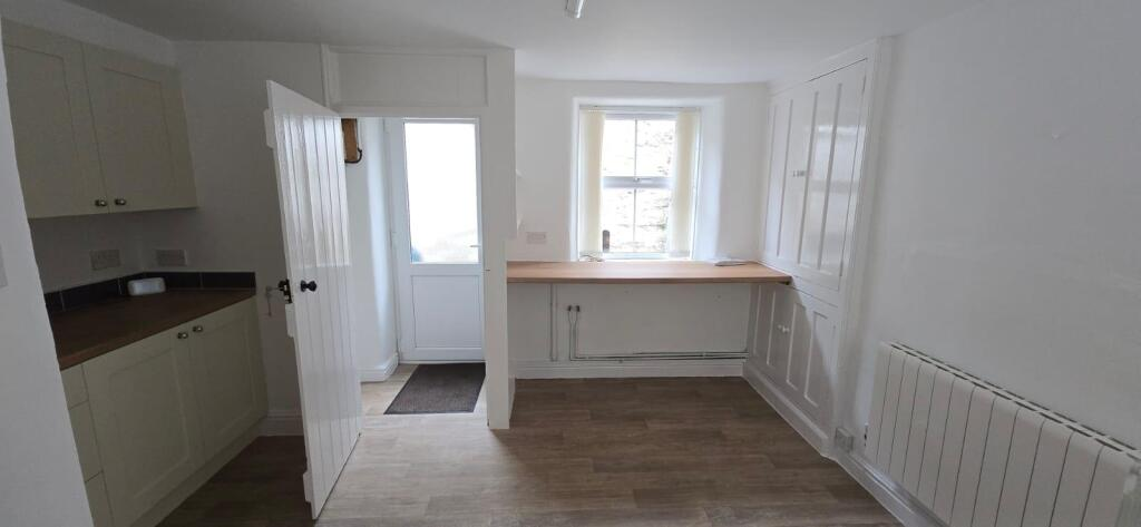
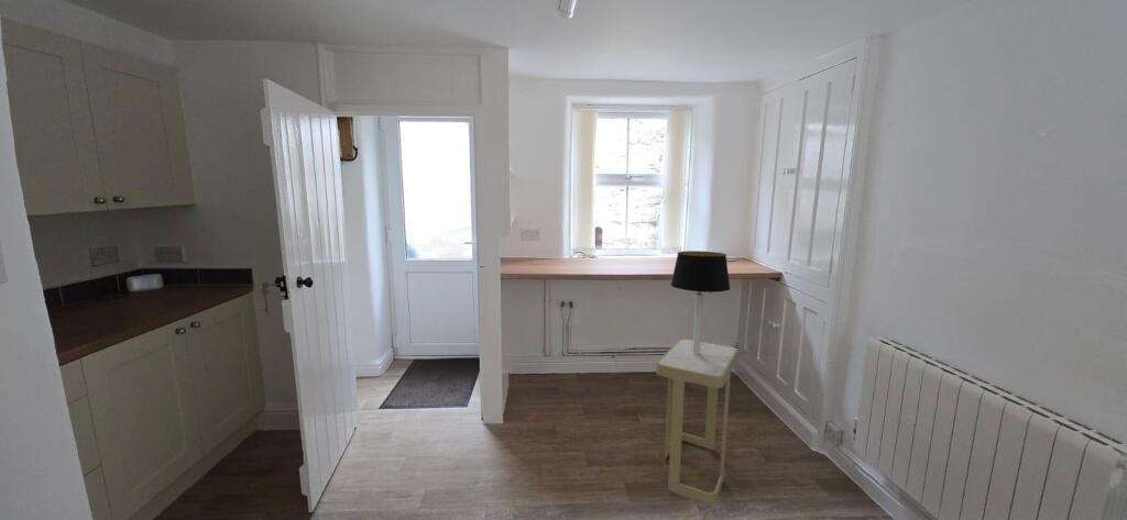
+ table lamp (698, 303)
+ side table (707, 412)
